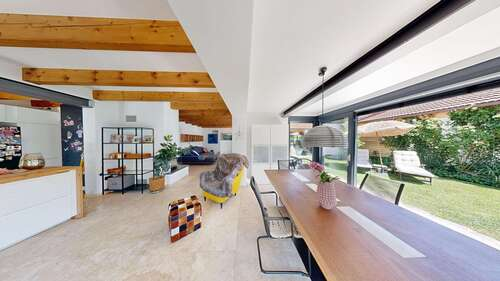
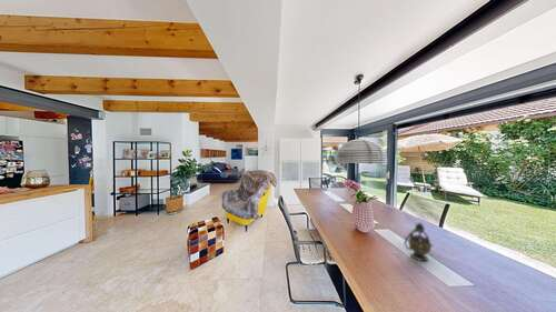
+ teapot (421, 239)
